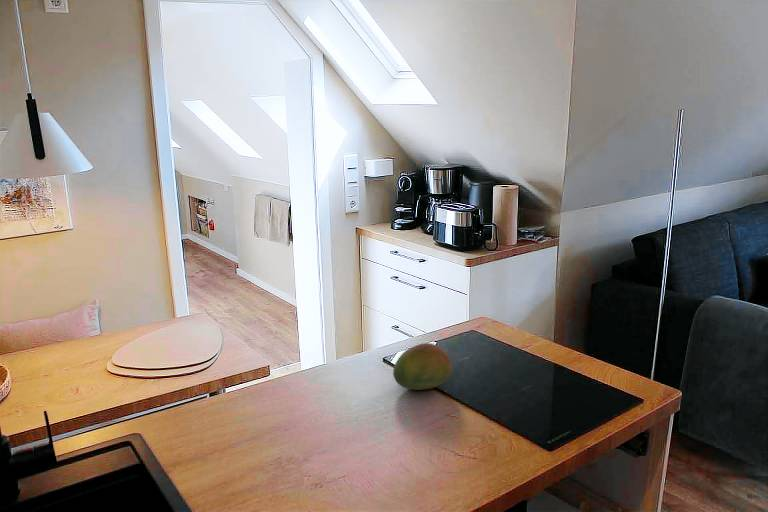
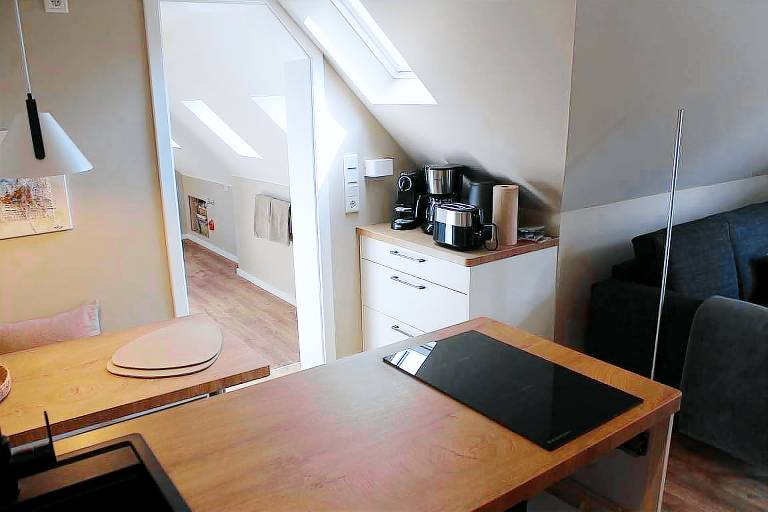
- fruit (421, 367)
